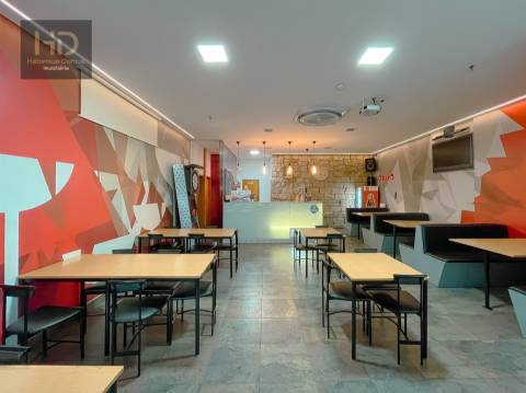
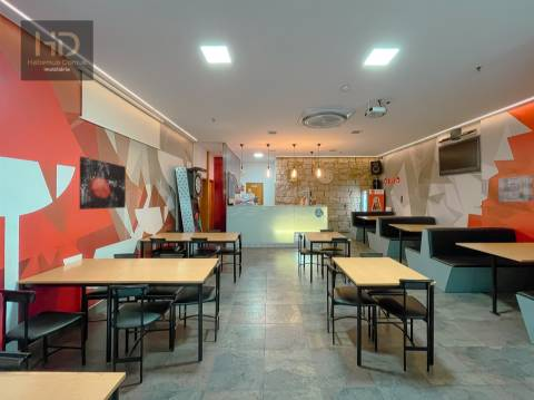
+ wall art (514, 188)
+ wall art (105, 185)
